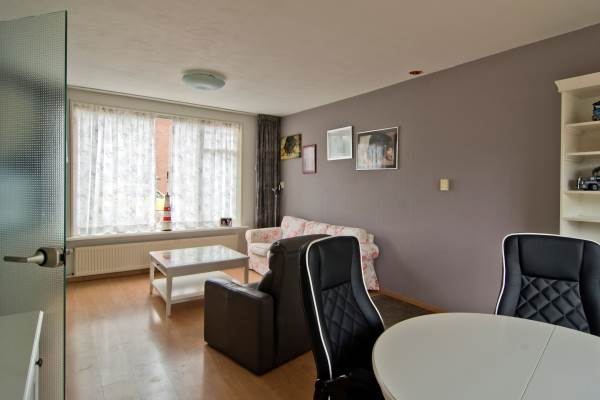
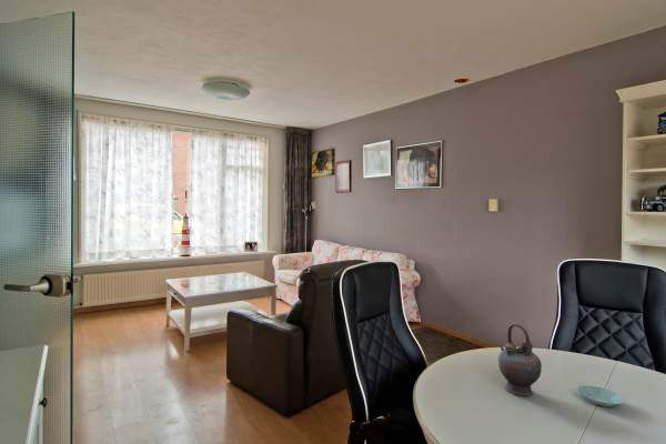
+ teapot (515, 355)
+ saucer (599, 397)
